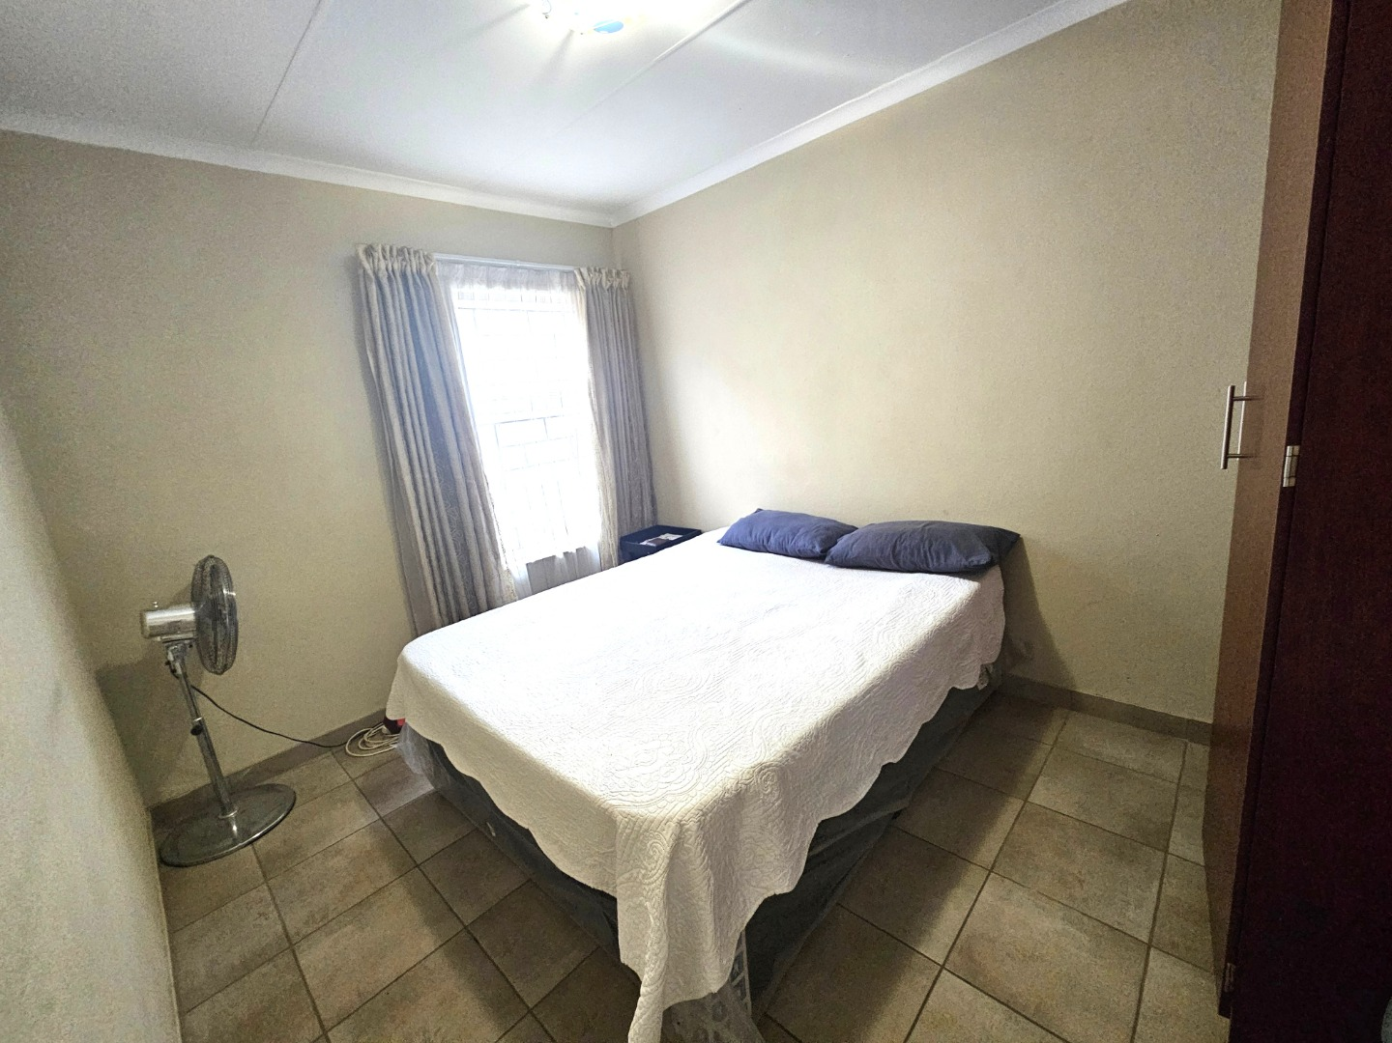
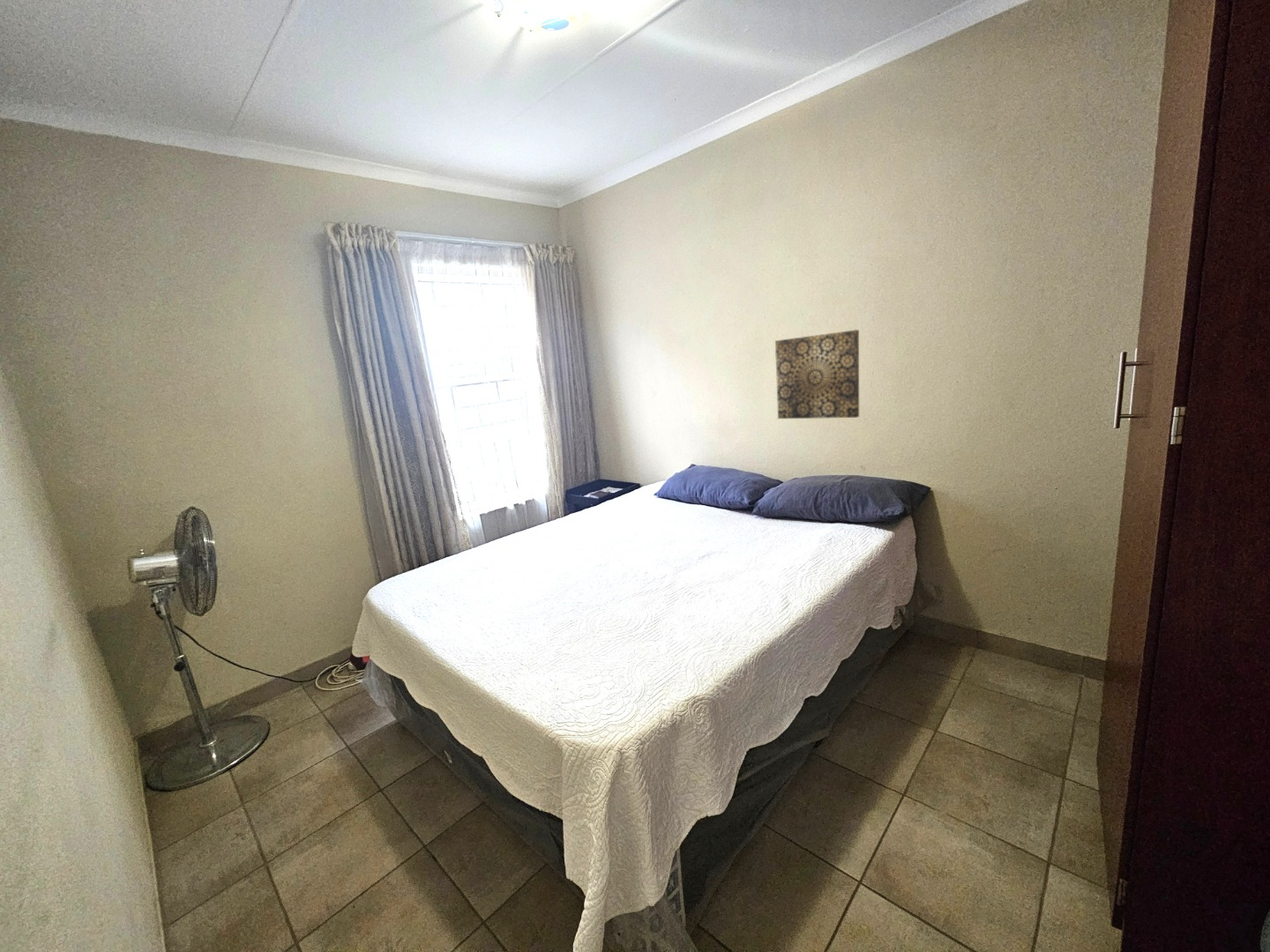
+ wall art (815, 377)
